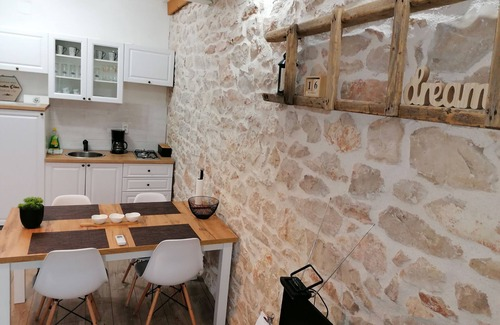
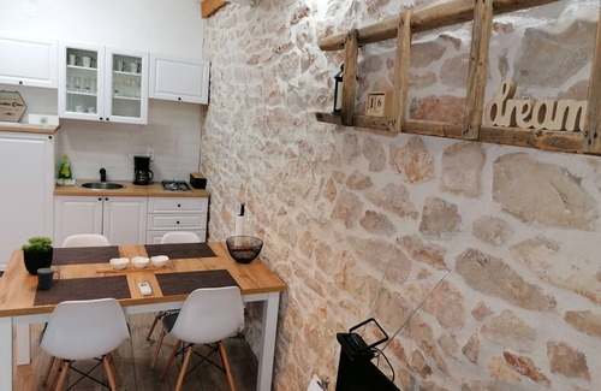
+ mug (48, 278)
